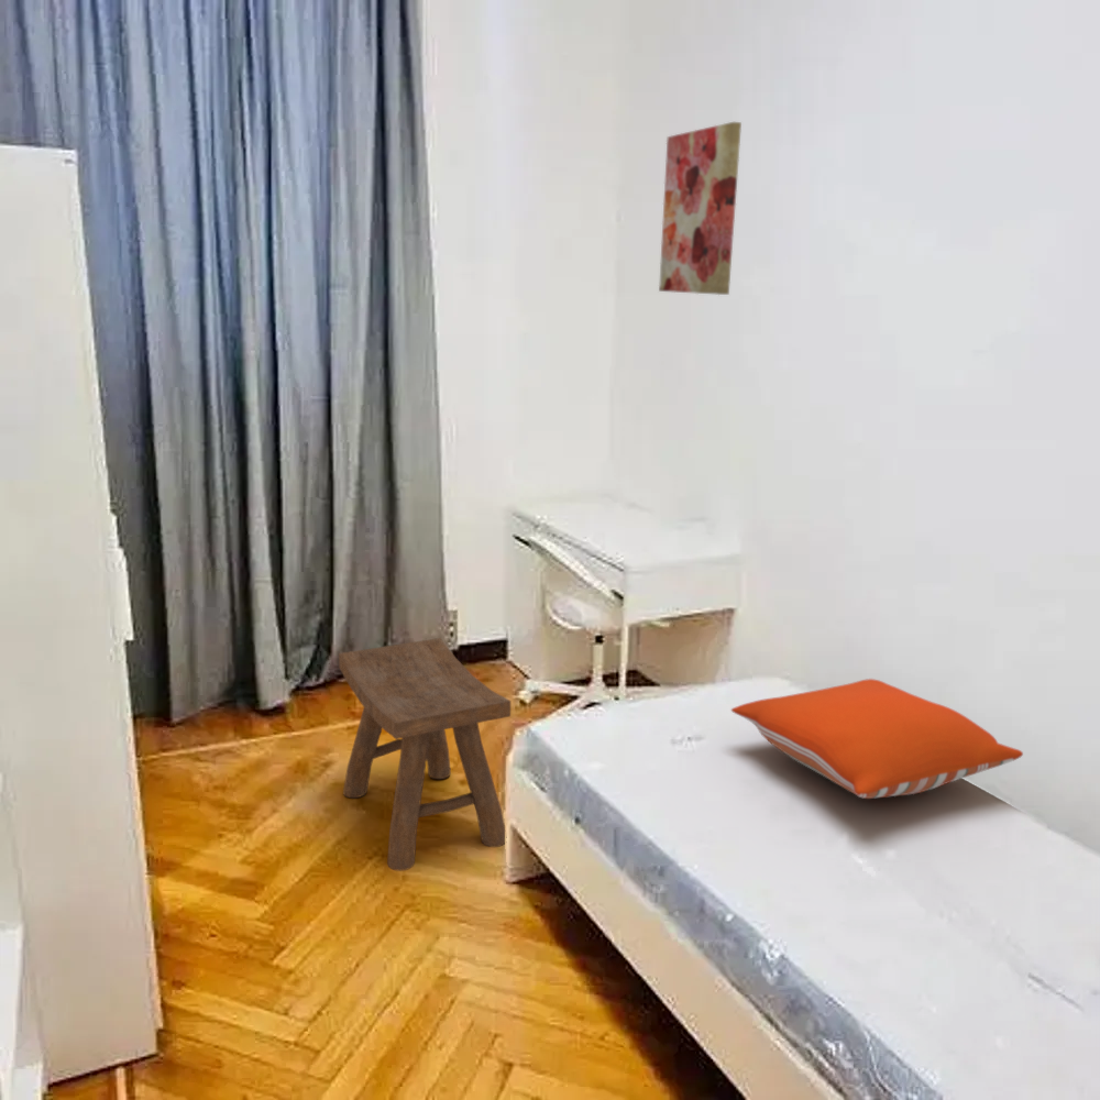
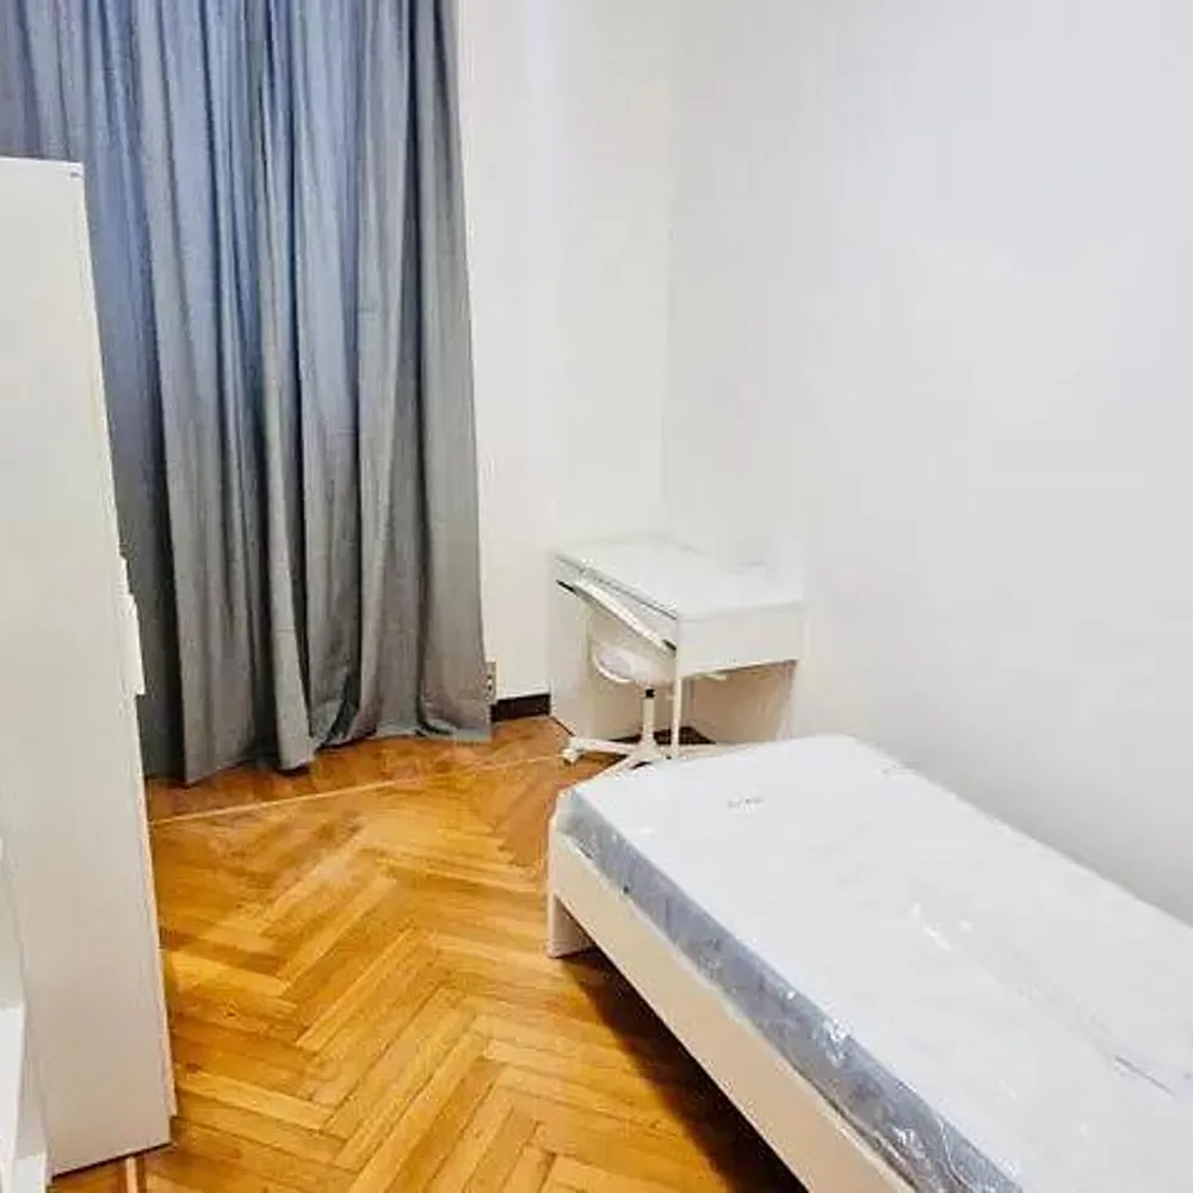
- pillow (869, 733)
- wall art (696, 212)
- stool (420, 747)
